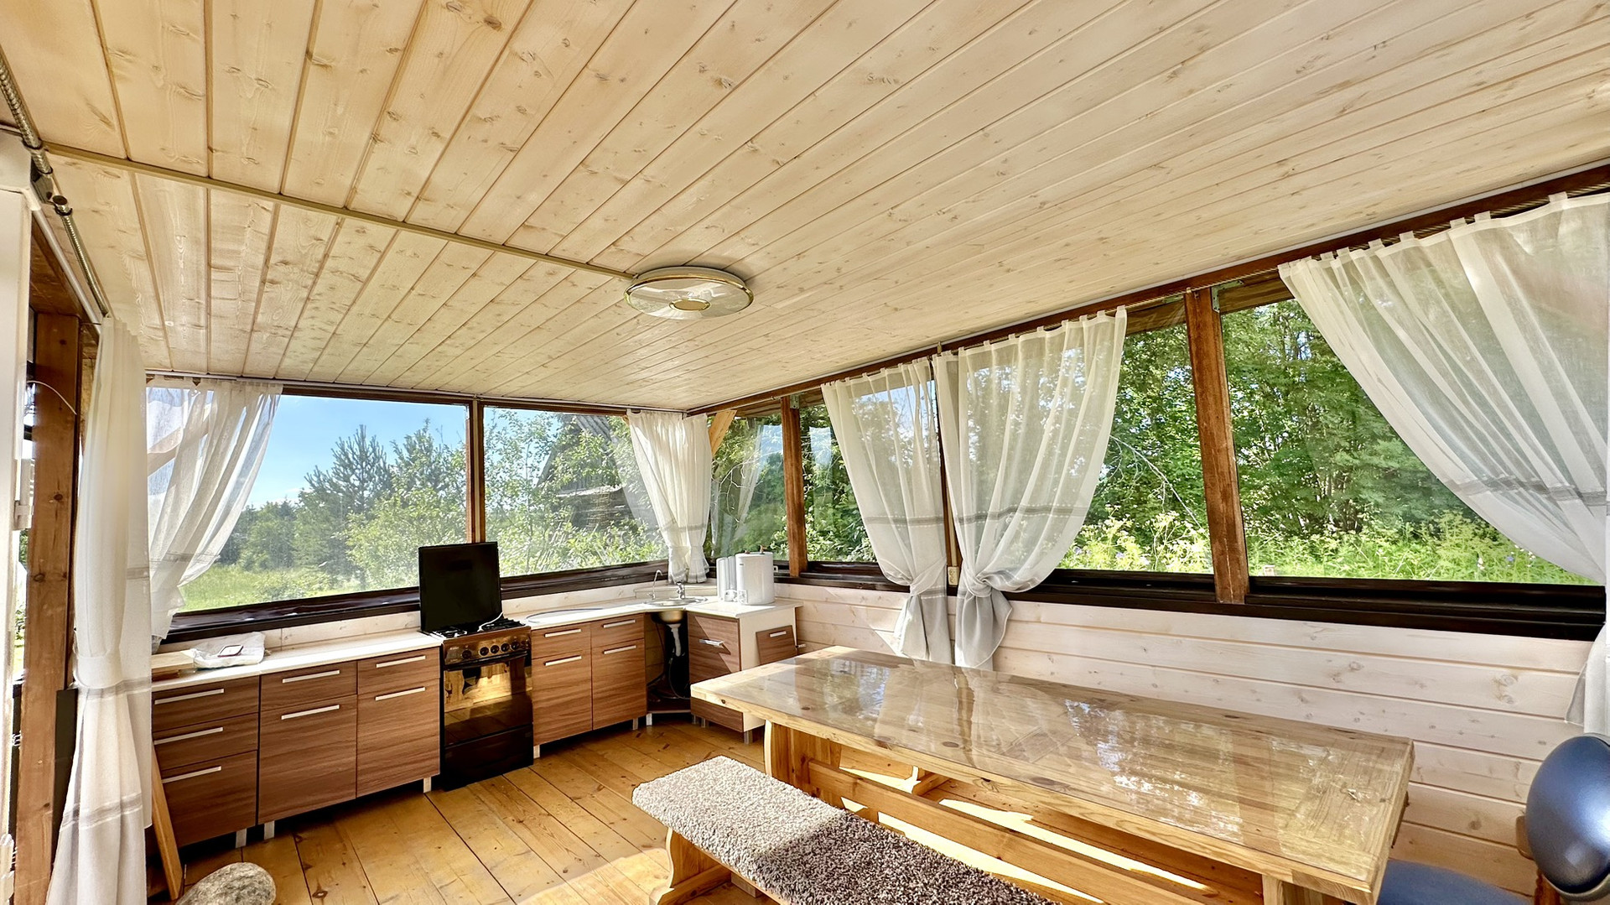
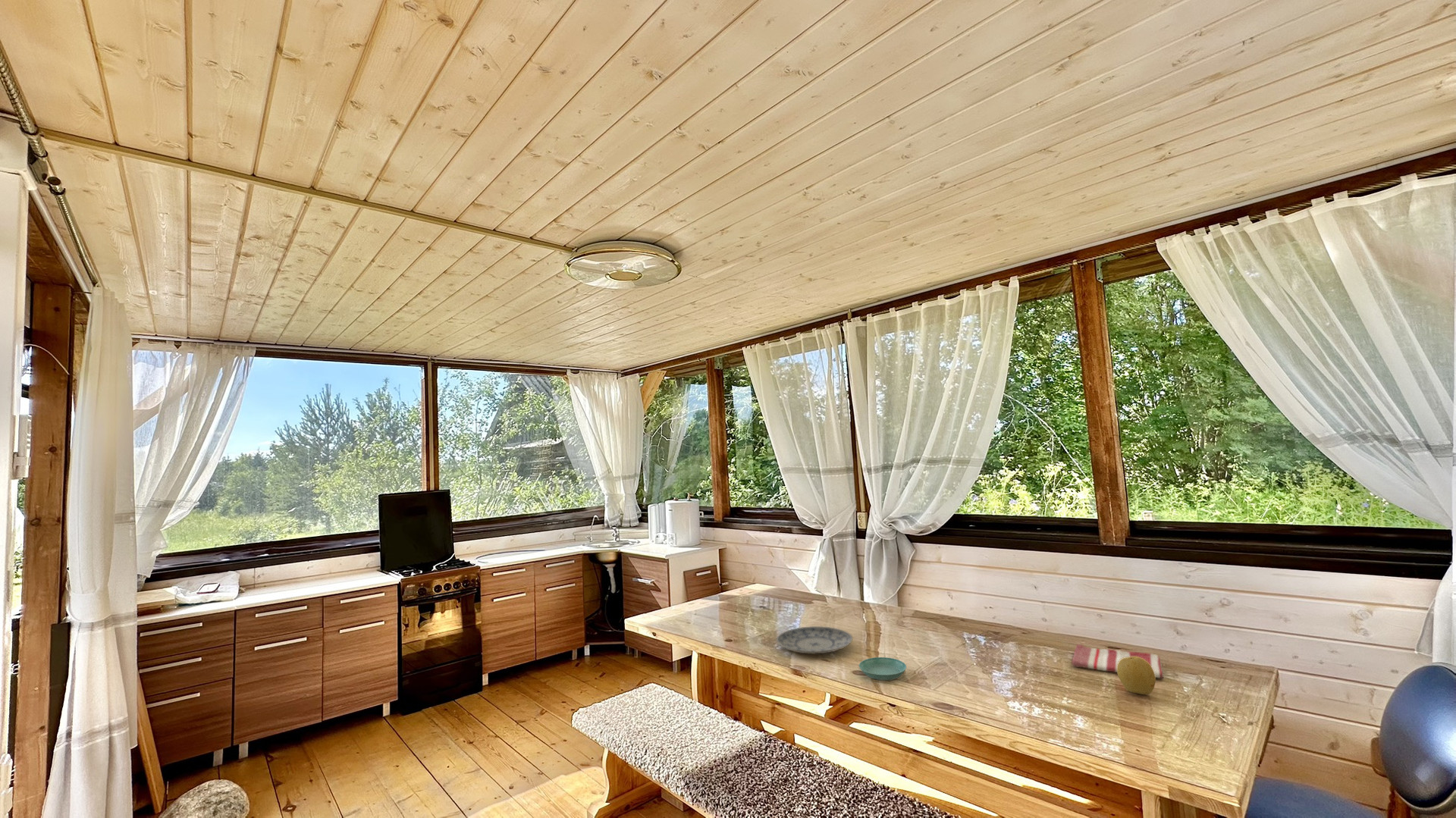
+ dish towel (1116, 660)
+ plate (814, 642)
+ fruit (1136, 674)
+ saucer (883, 669)
